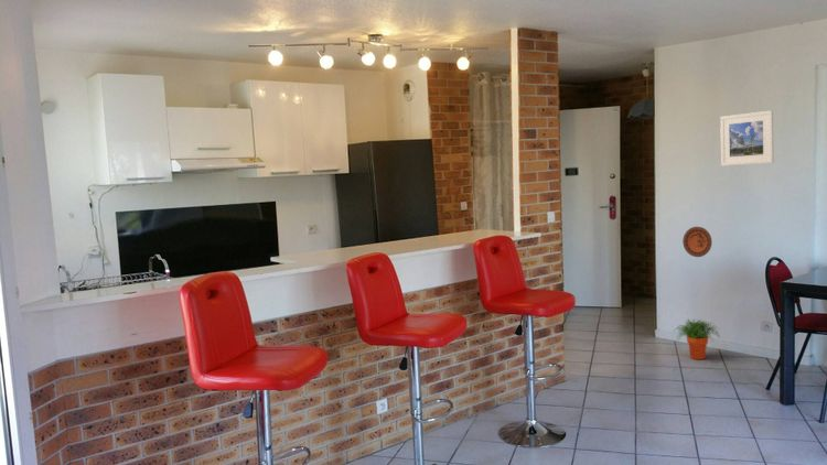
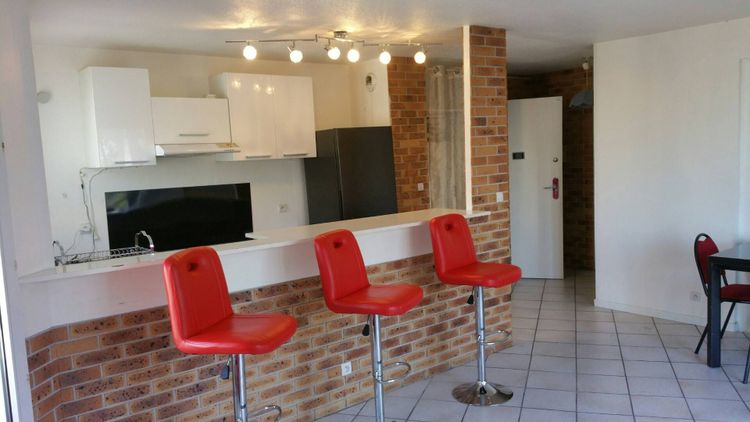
- decorative plate (697, 241)
- potted plant (697, 338)
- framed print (745, 139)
